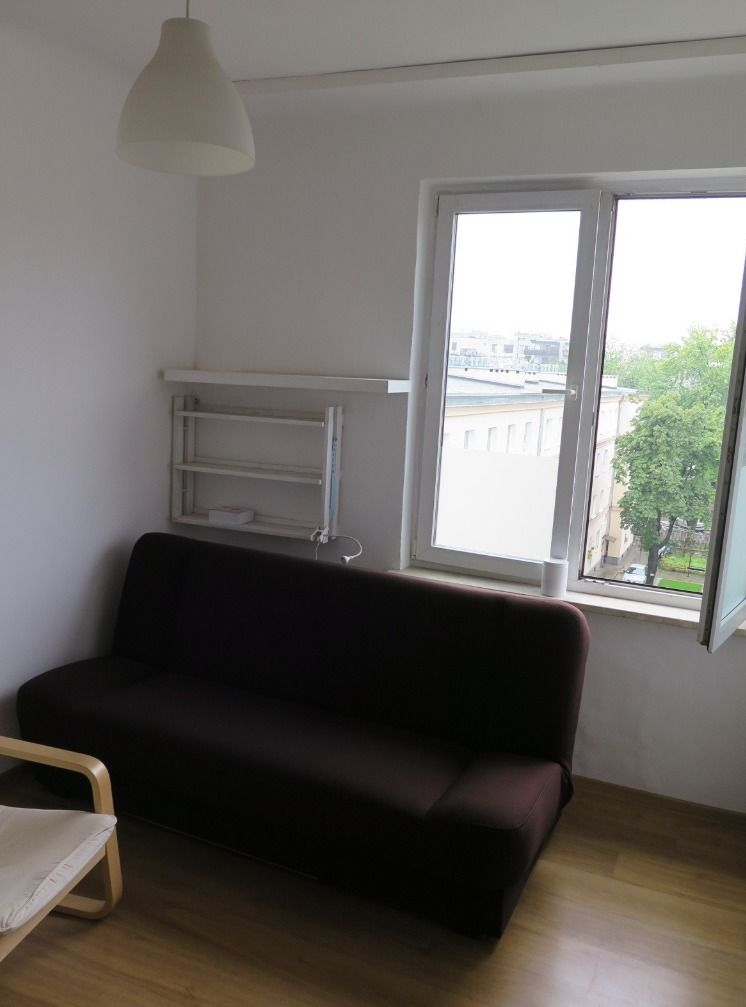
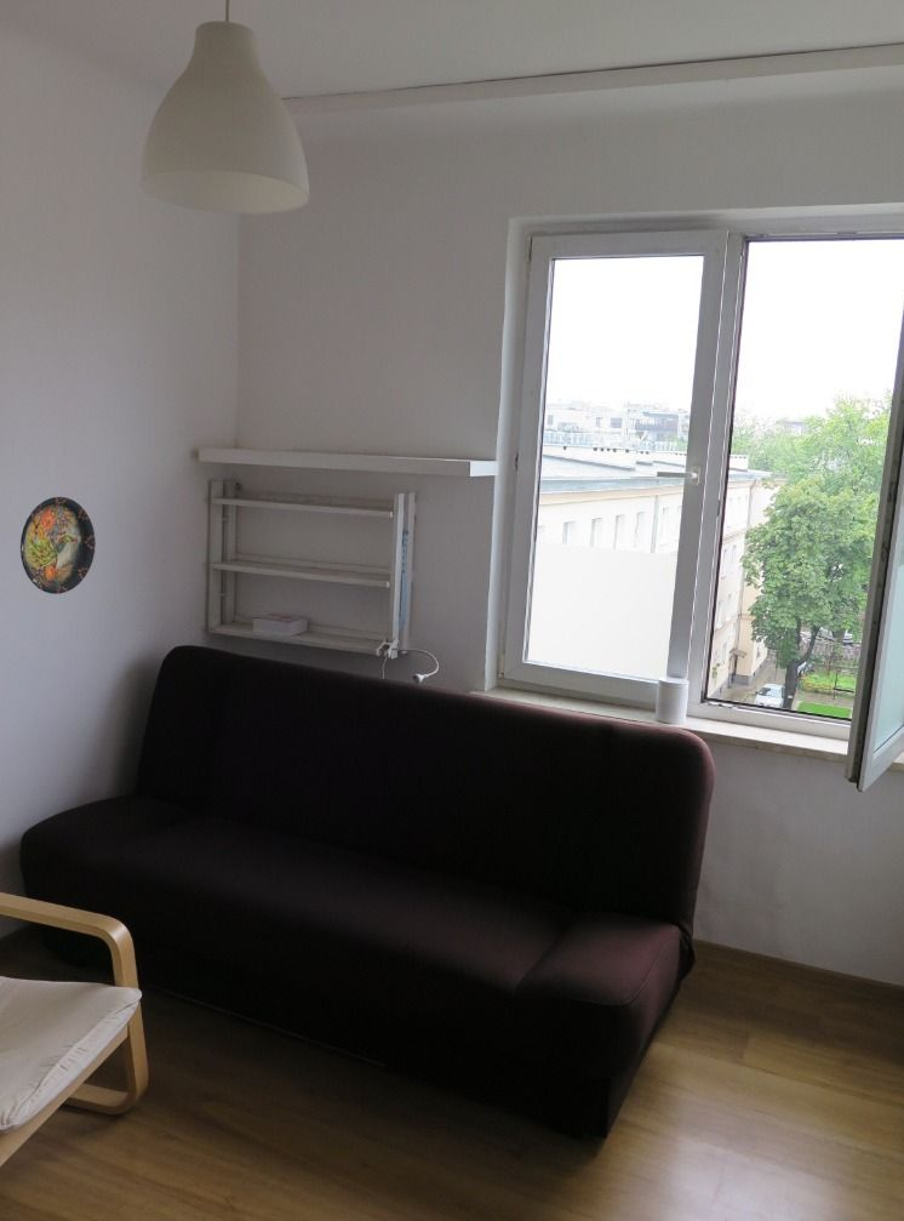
+ decorative plate (56, 544)
